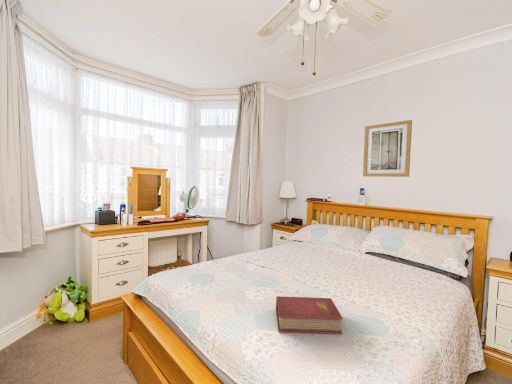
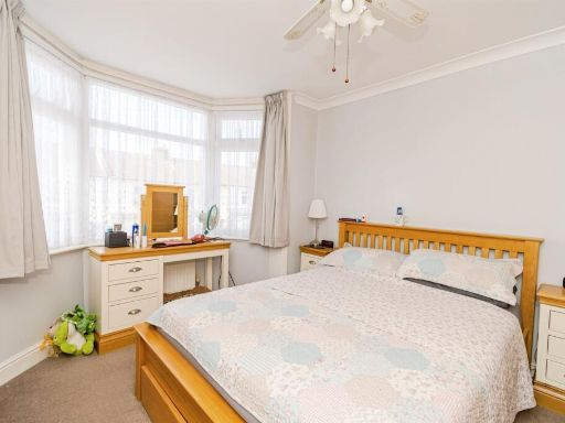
- wall art (385, 150)
- book (306, 313)
